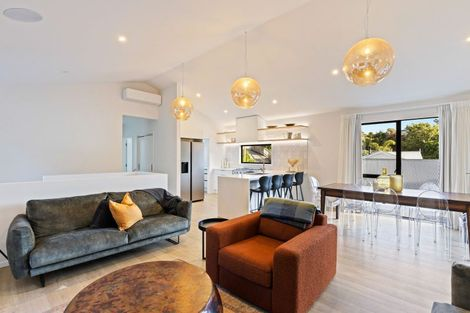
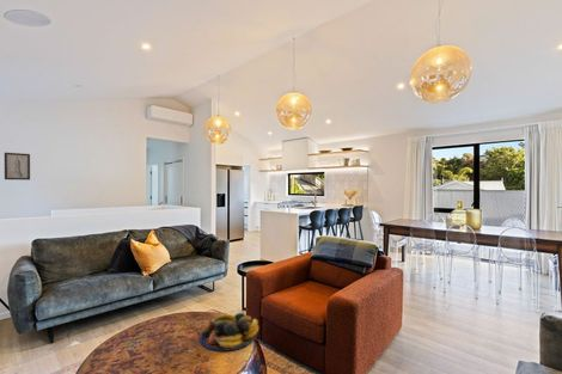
+ fruit bowl (228, 324)
+ wall art (17, 166)
